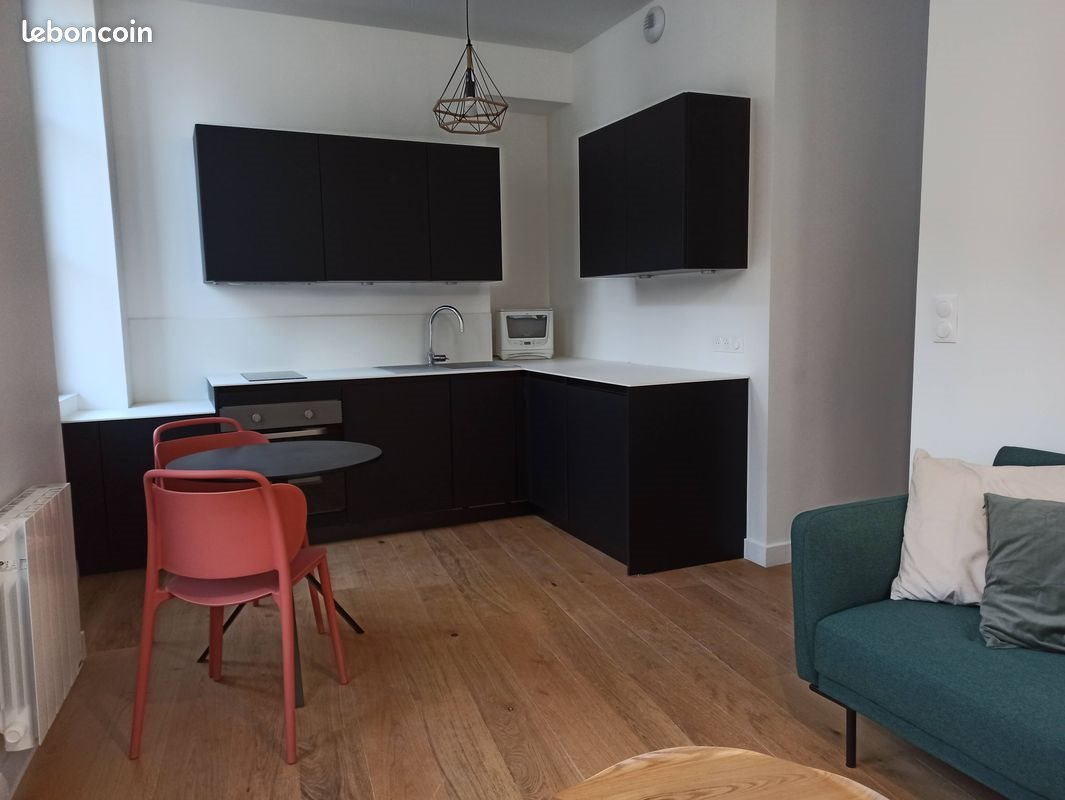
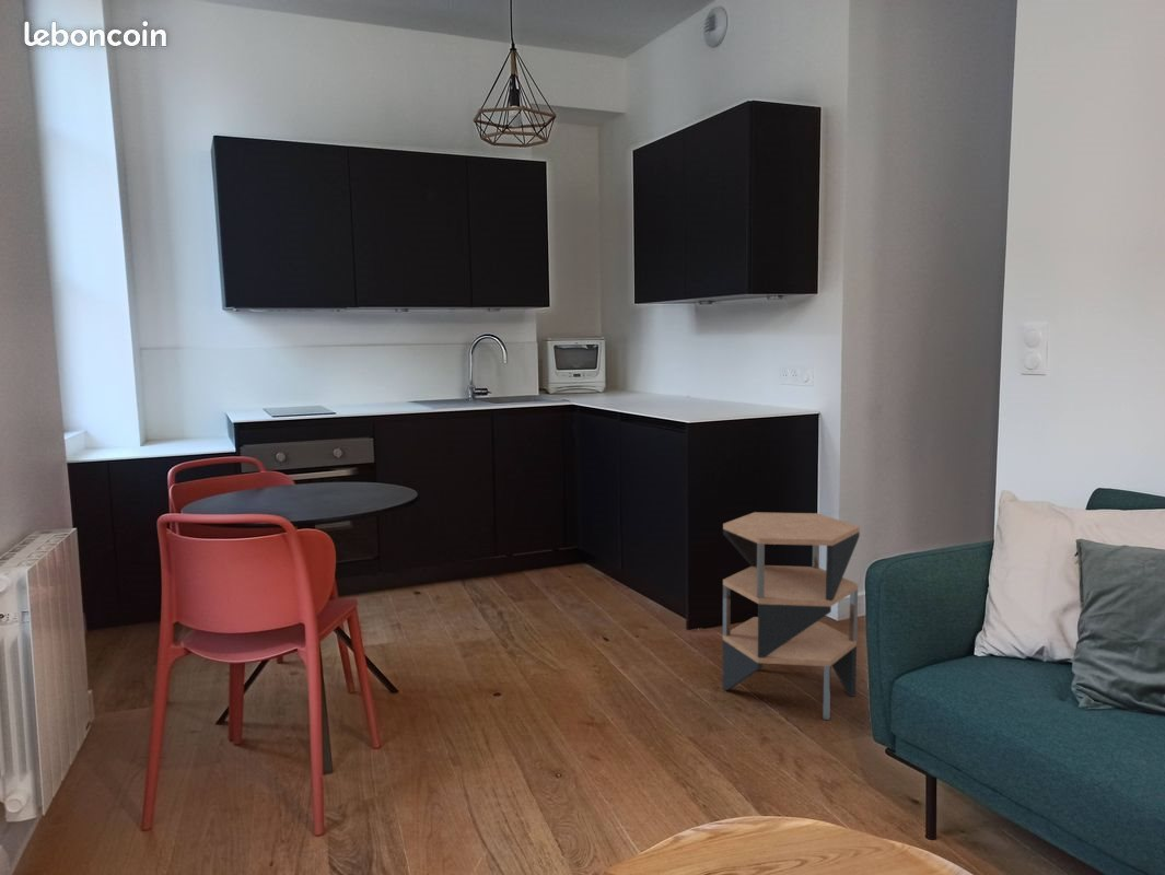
+ side table (789, 609)
